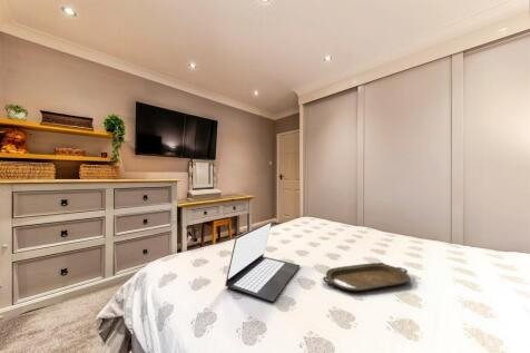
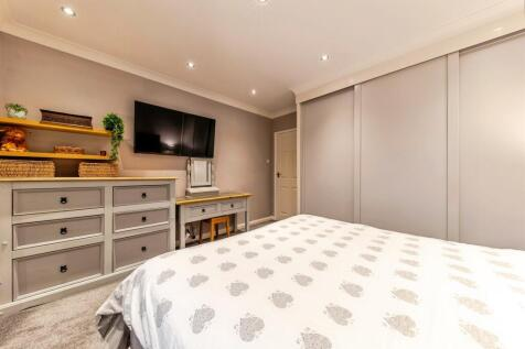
- laptop (264, 251)
- serving tray (366, 276)
